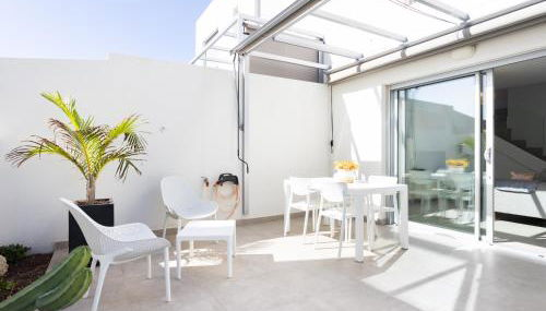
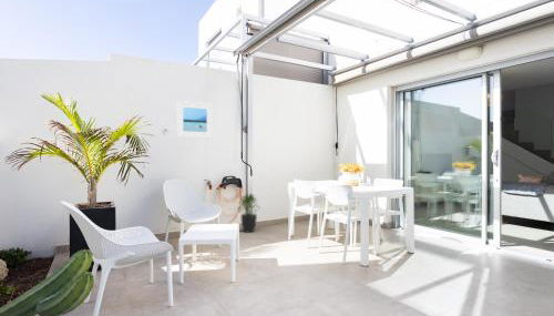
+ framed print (195, 120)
+ potted plant (246, 211)
